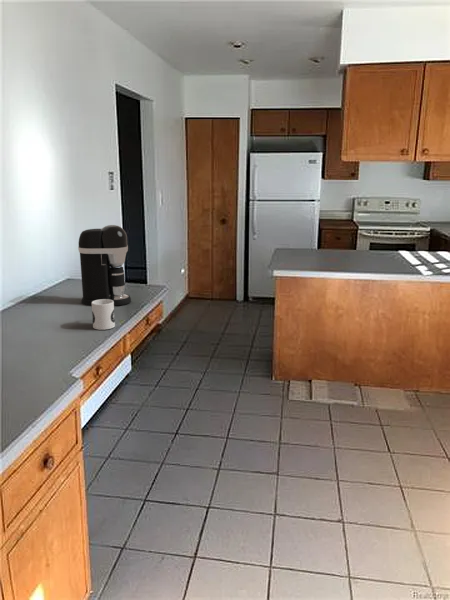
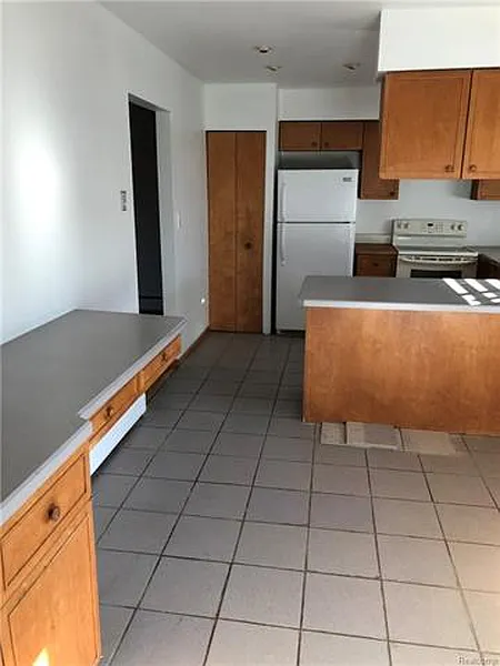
- coffee maker (104, 264)
- mug (103, 312)
